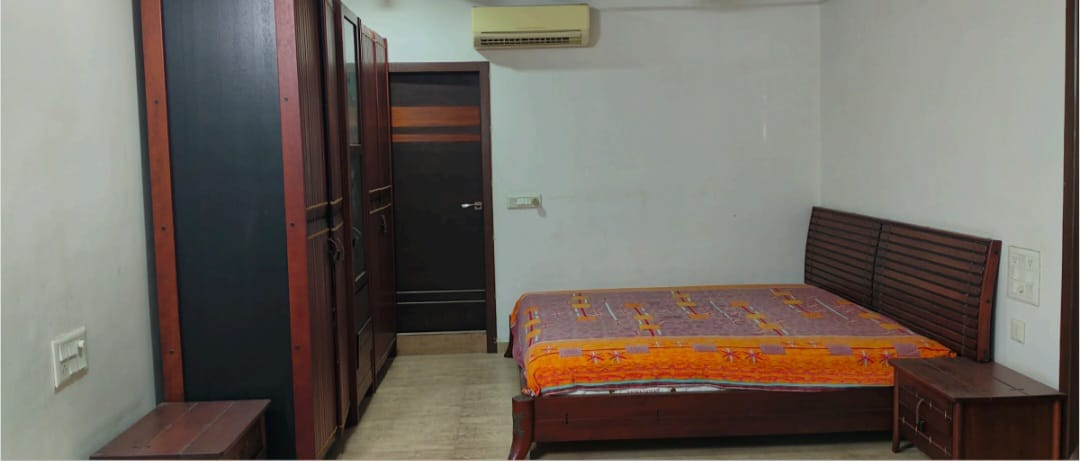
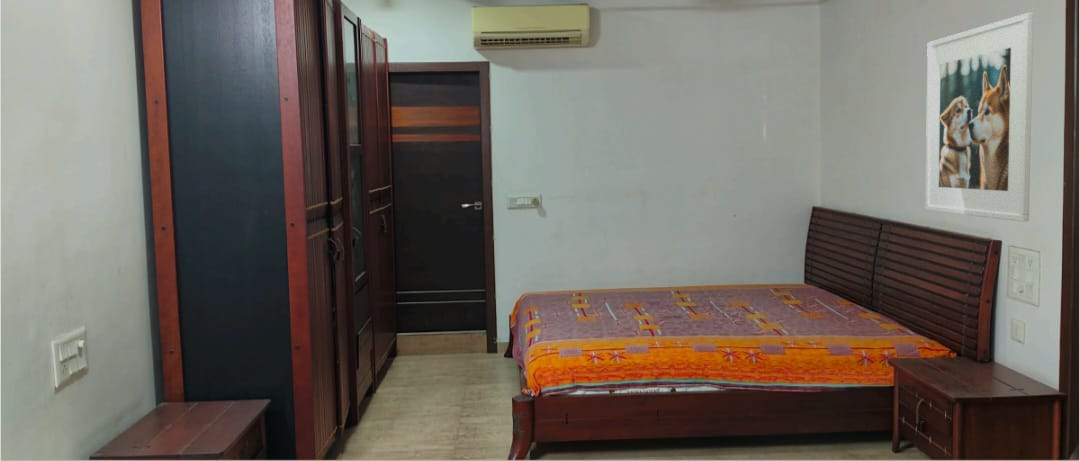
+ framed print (973, 123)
